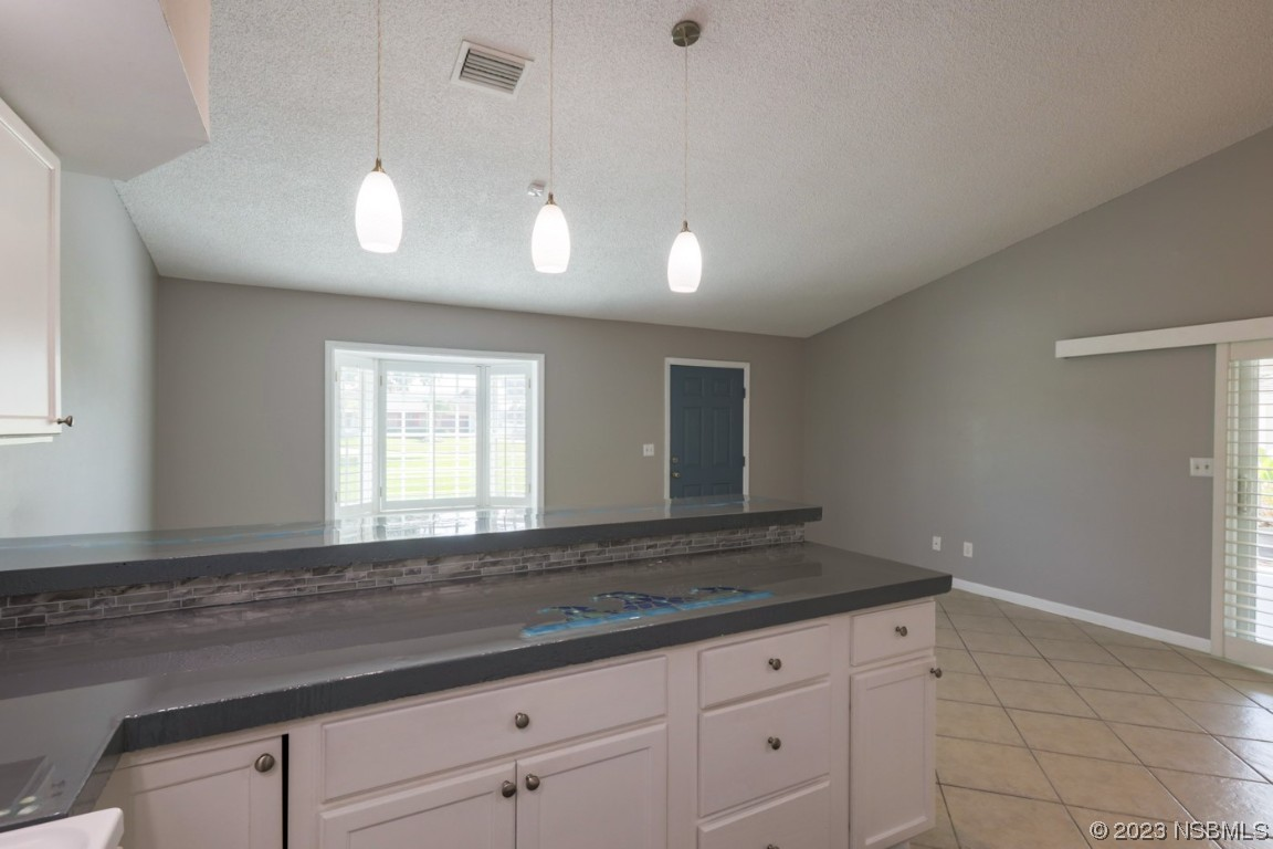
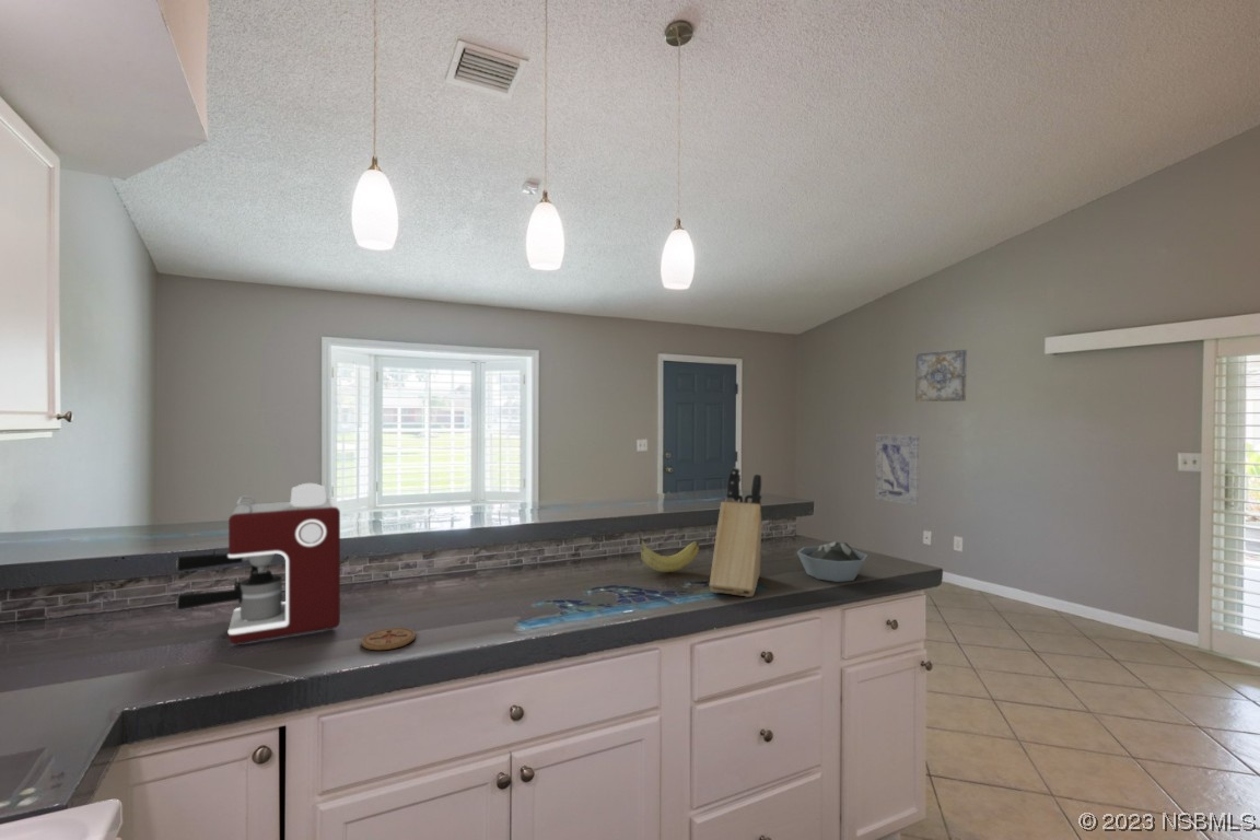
+ coffee maker (261, 558)
+ bowl (831, 557)
+ fruit (668, 556)
+ wall art (896, 468)
+ wall art (940, 376)
+ knife block (738, 525)
+ coaster (388, 638)
